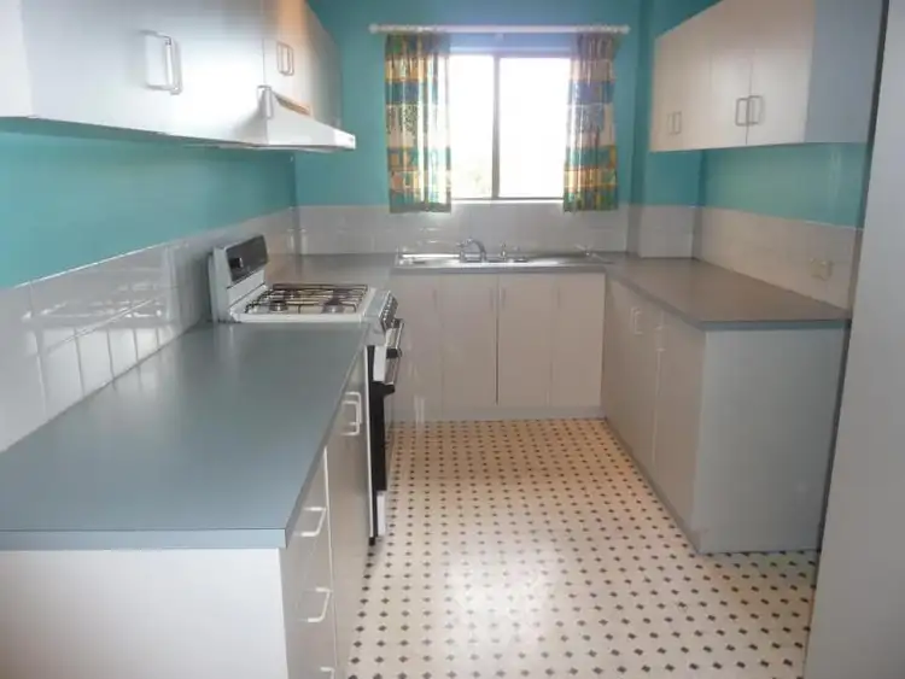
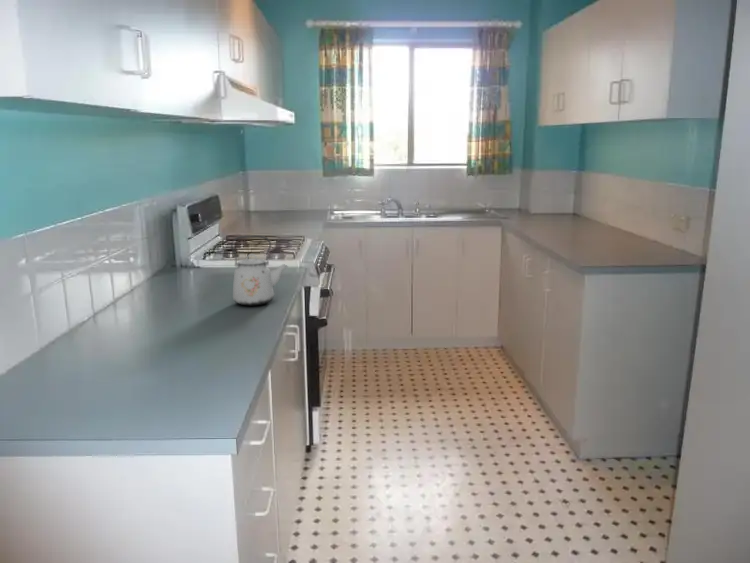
+ kettle (260, 269)
